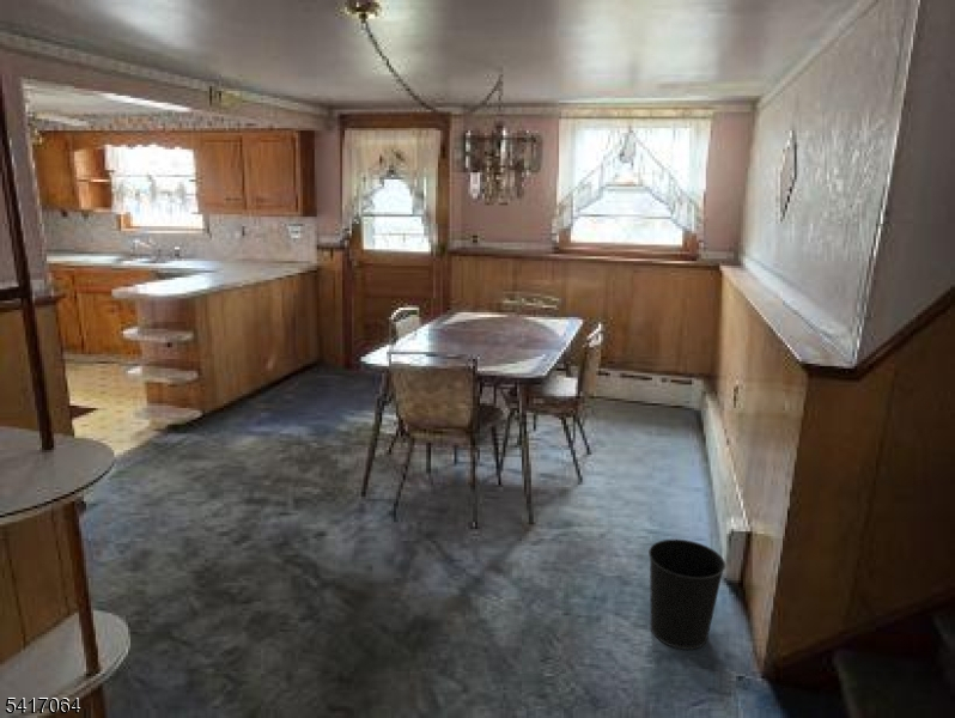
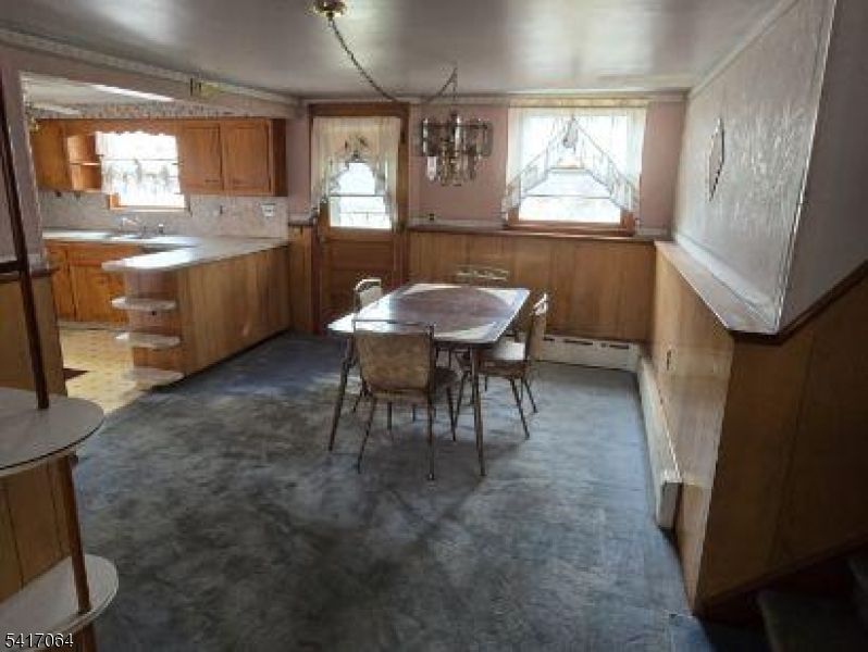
- wastebasket (682, 595)
